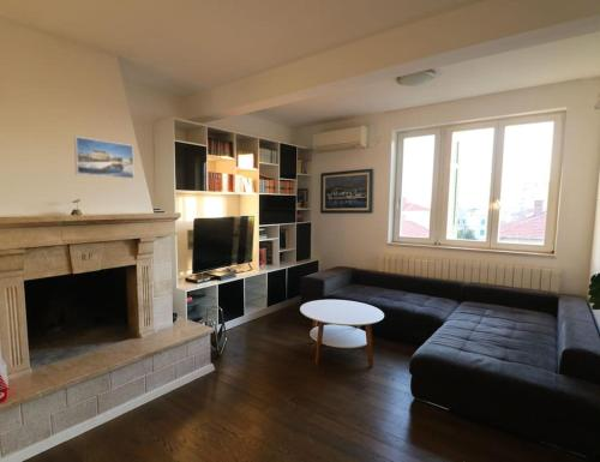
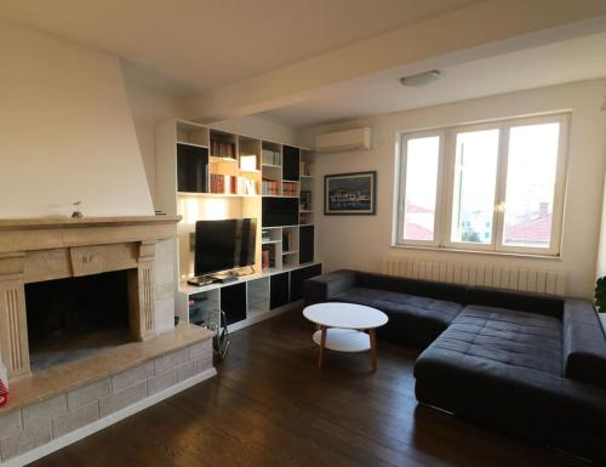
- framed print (106, 158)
